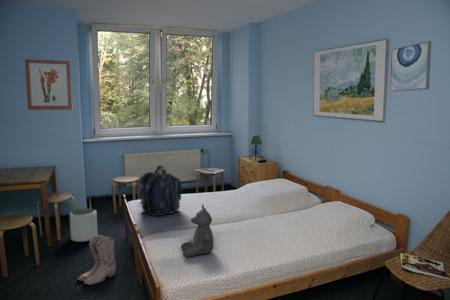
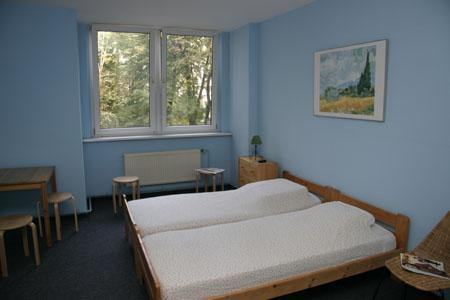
- boots (96, 257)
- wall art (409, 68)
- teddy bear (197, 229)
- backpack (159, 188)
- wall art (49, 85)
- plant pot (83, 224)
